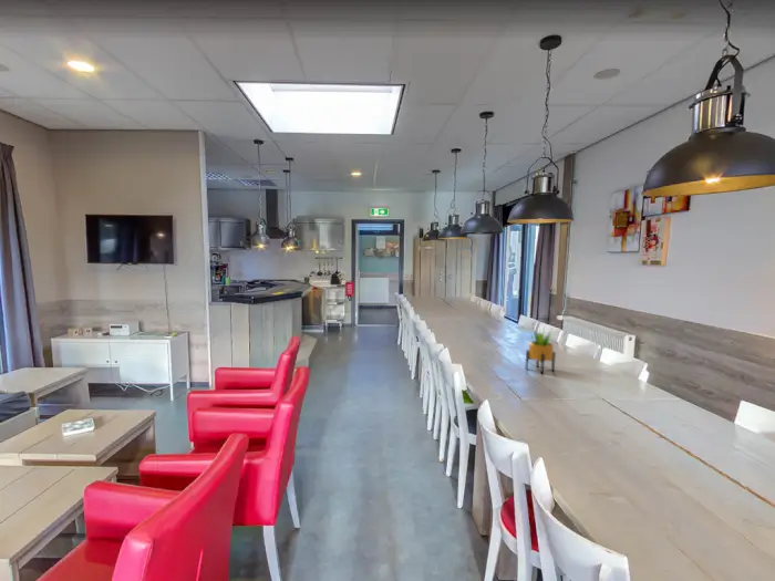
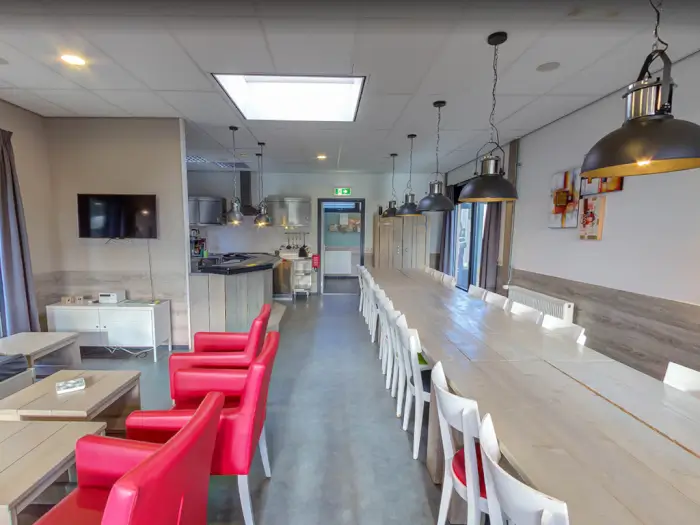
- potted plant (540, 346)
